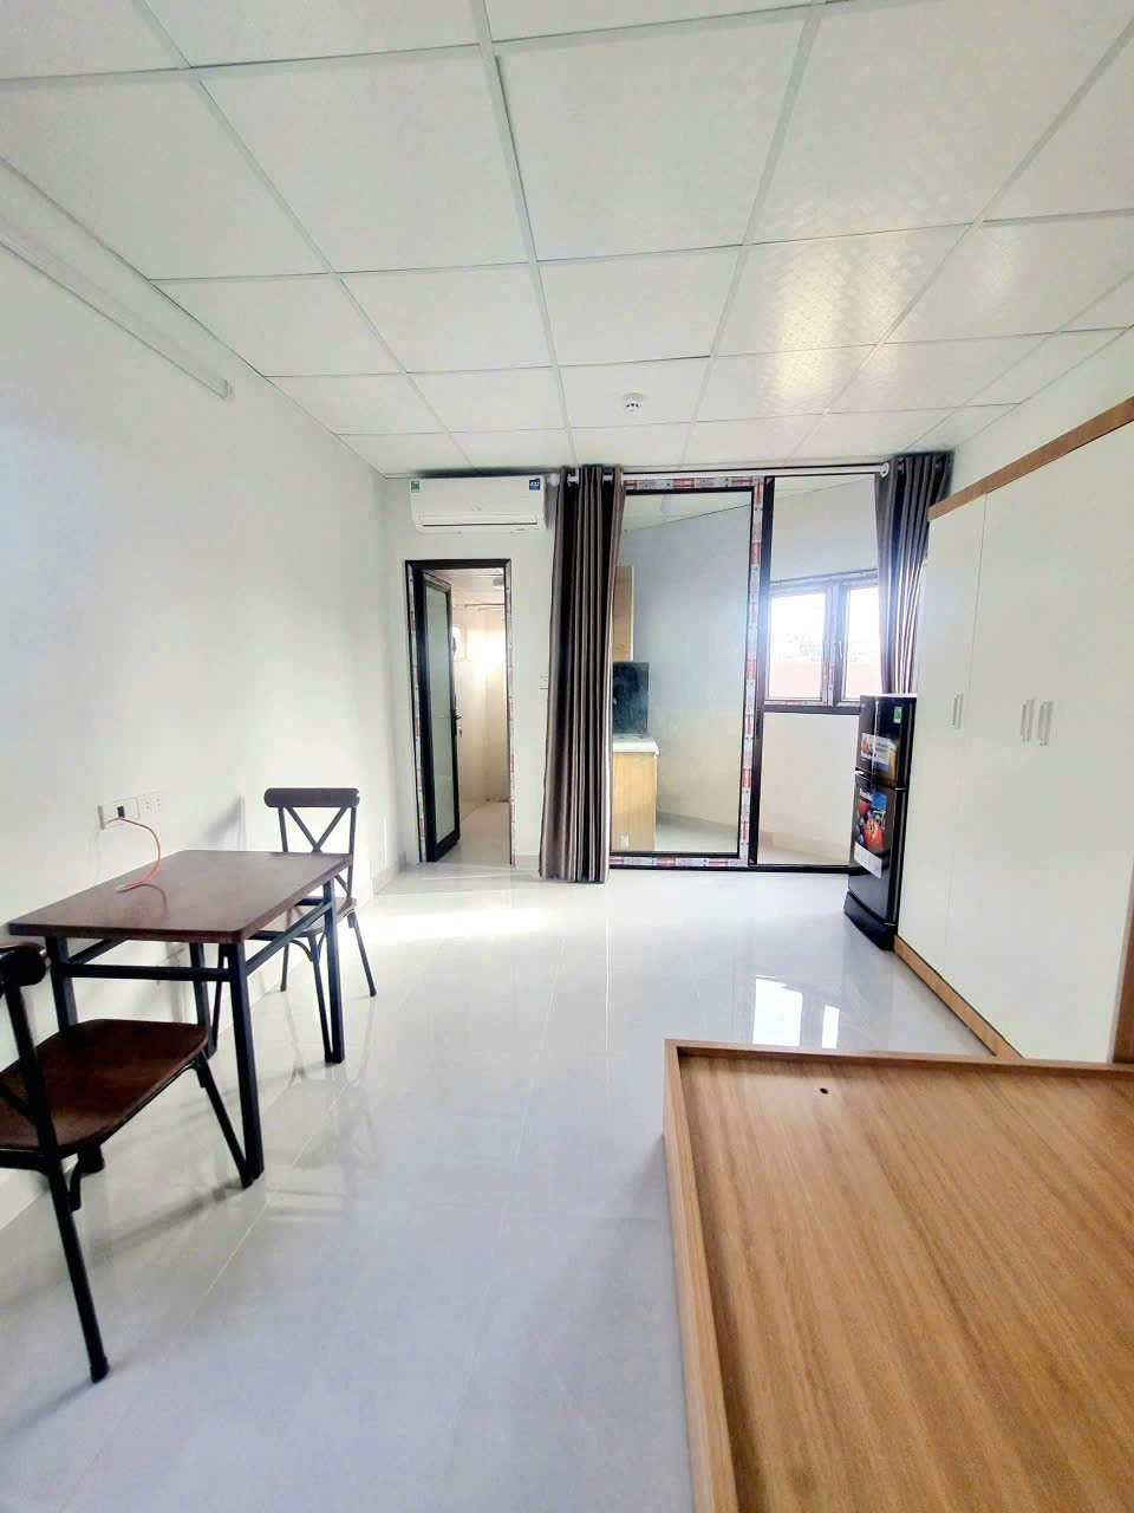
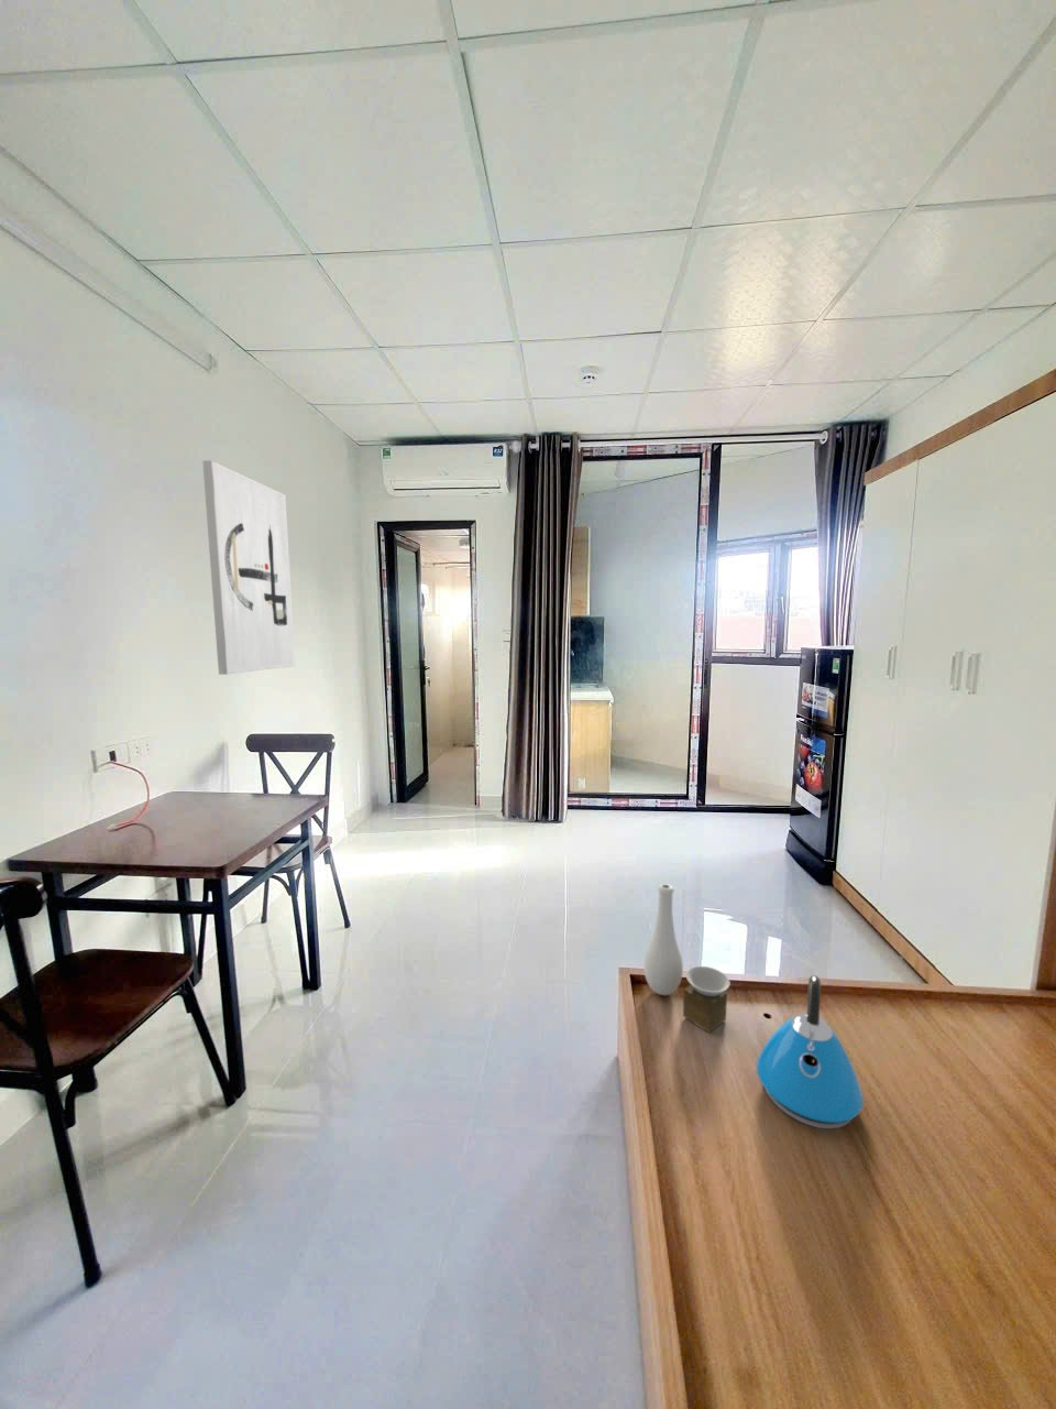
+ vase (680, 952)
+ wall art (254, 577)
+ kettle (811, 1036)
